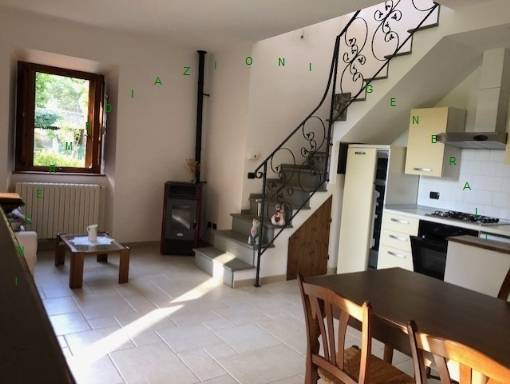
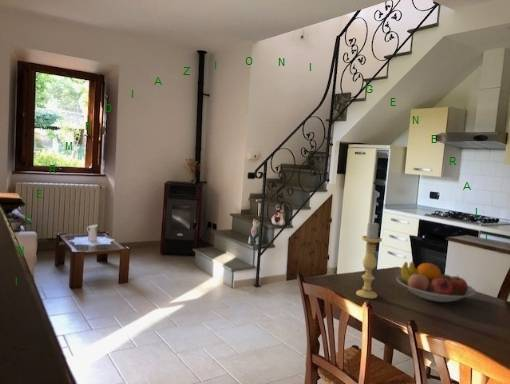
+ fruit bowl (435, 281)
+ candle holder (369, 258)
